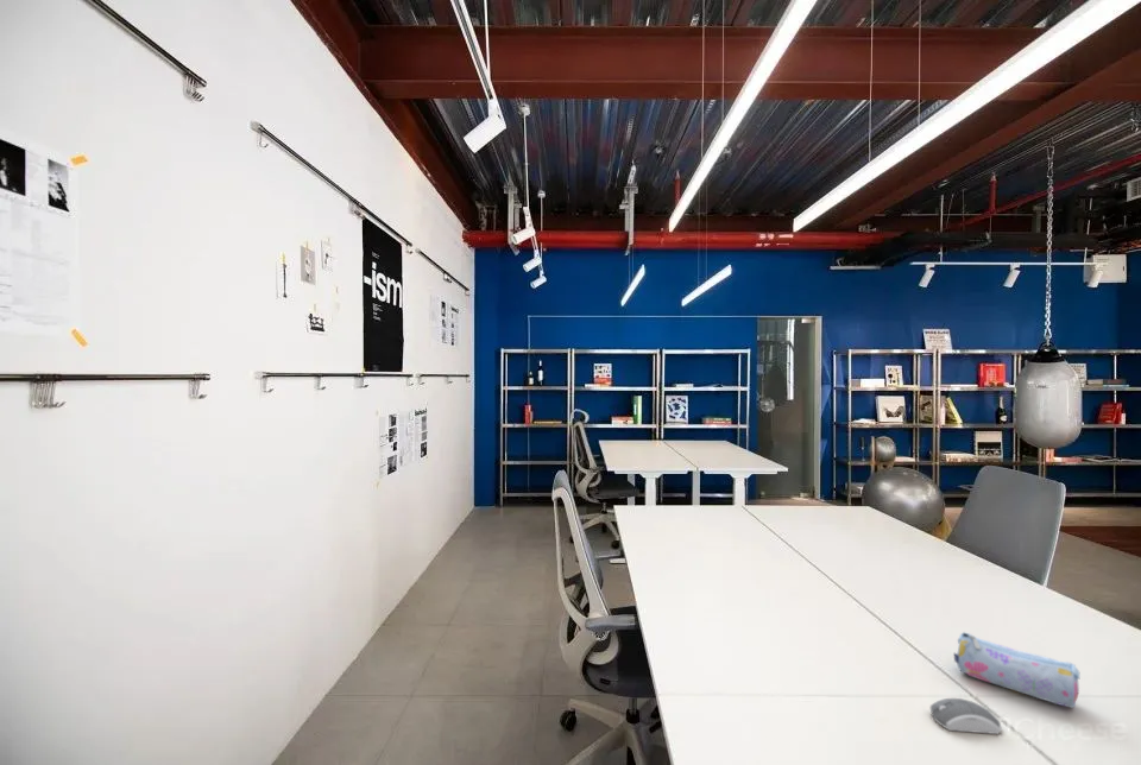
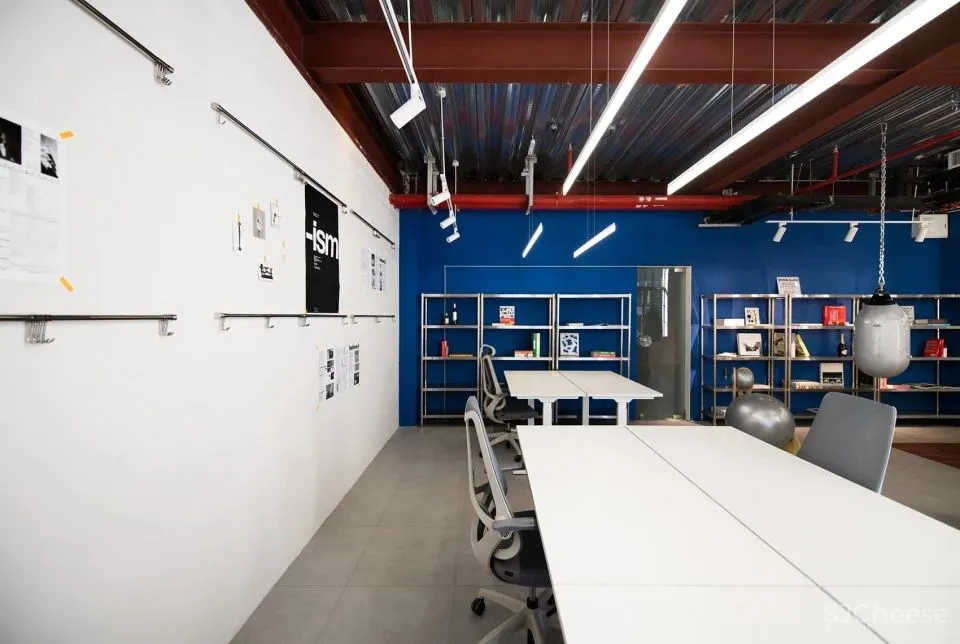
- pencil case (1014, 666)
- computer mouse (965, 712)
